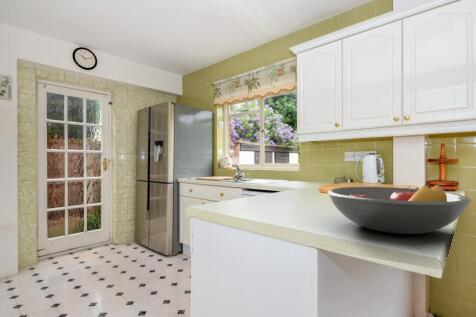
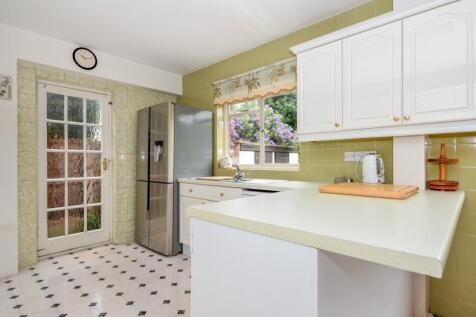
- fruit bowl (391, 205)
